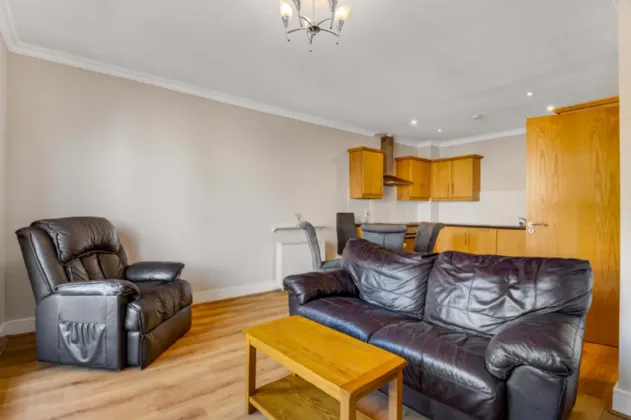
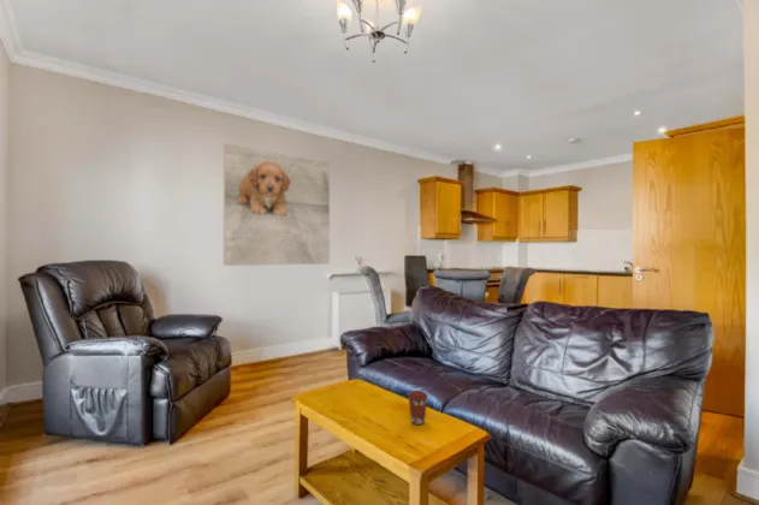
+ coffee cup (417, 406)
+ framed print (280, 209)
